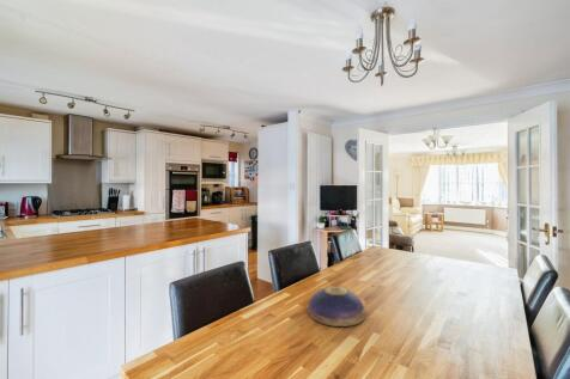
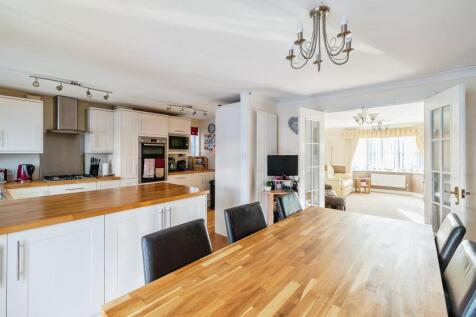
- decorative bowl (335, 300)
